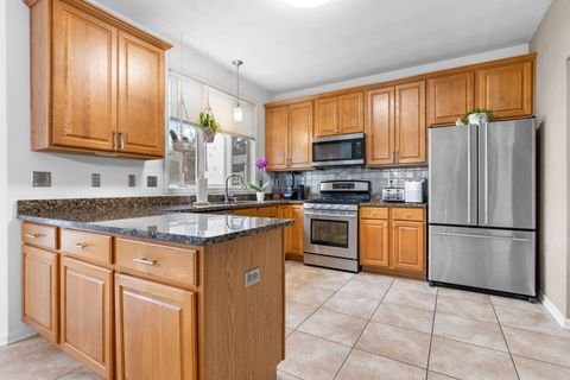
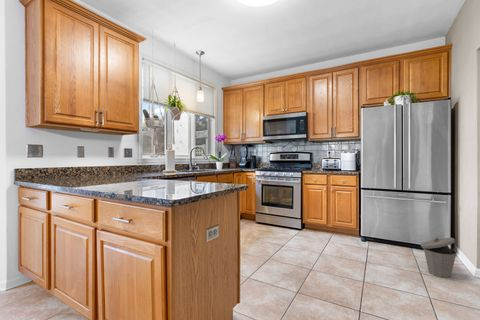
+ trash can (437, 254)
